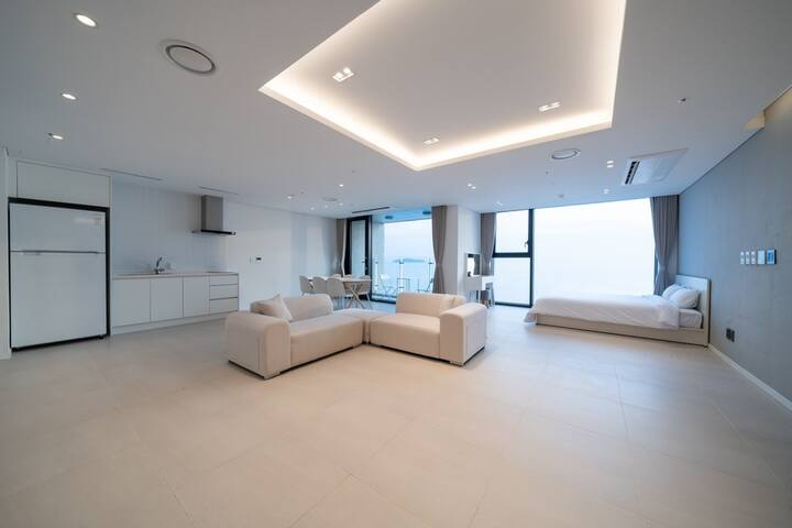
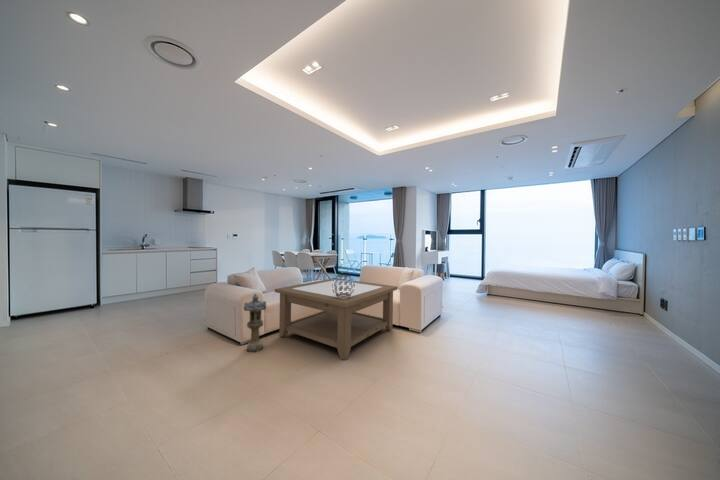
+ lantern (254, 321)
+ coffee table (338, 310)
+ decorative sphere (344, 284)
